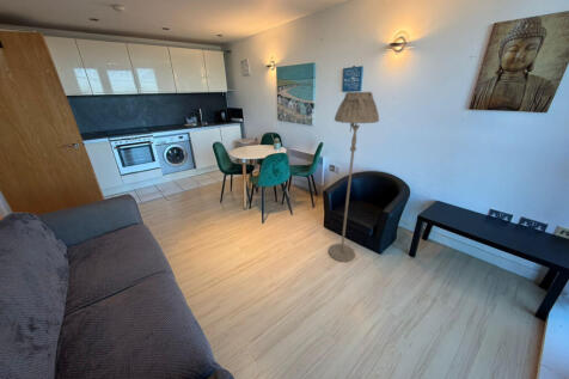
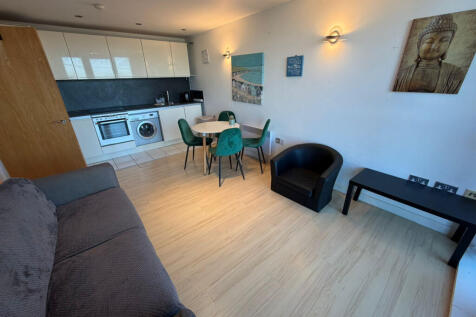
- floor lamp (348, 184)
